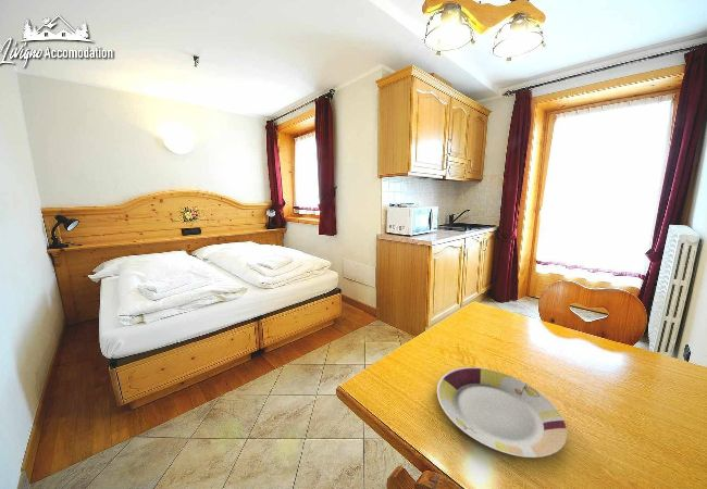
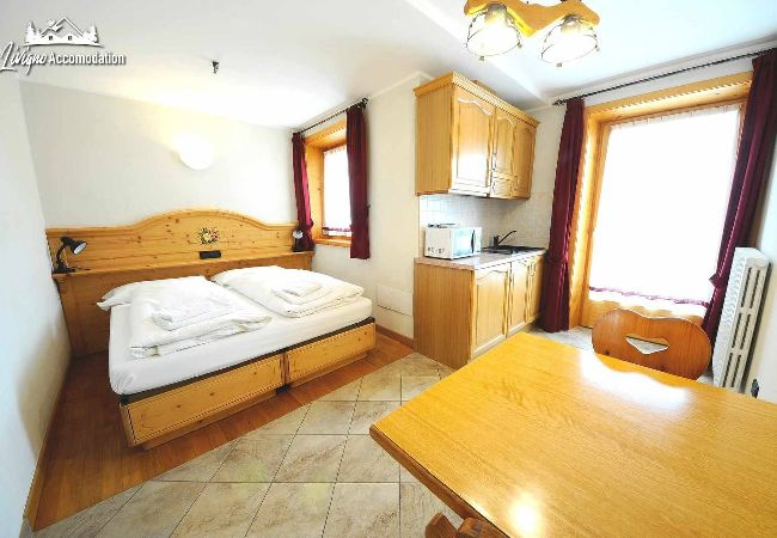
- plate (495, 406)
